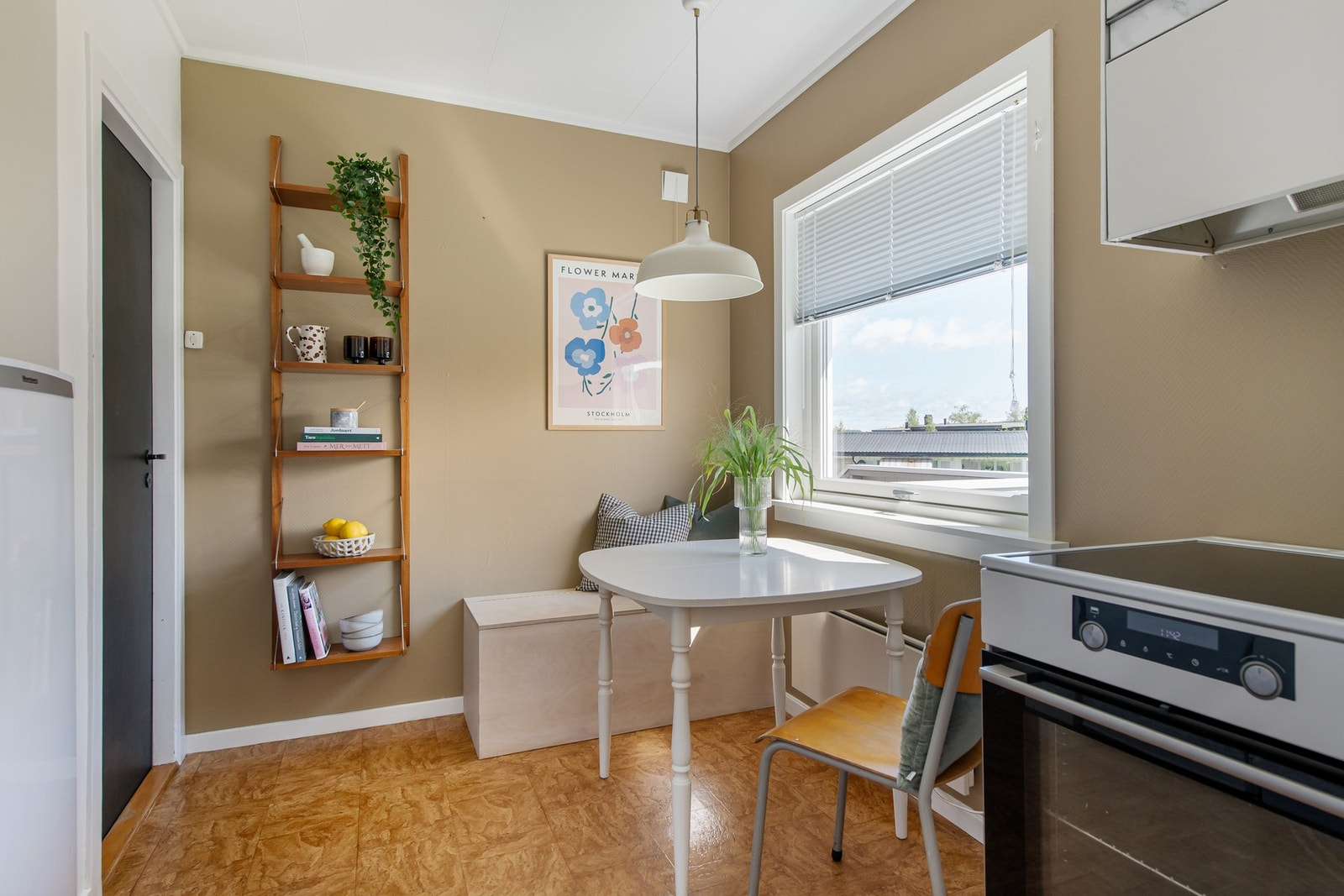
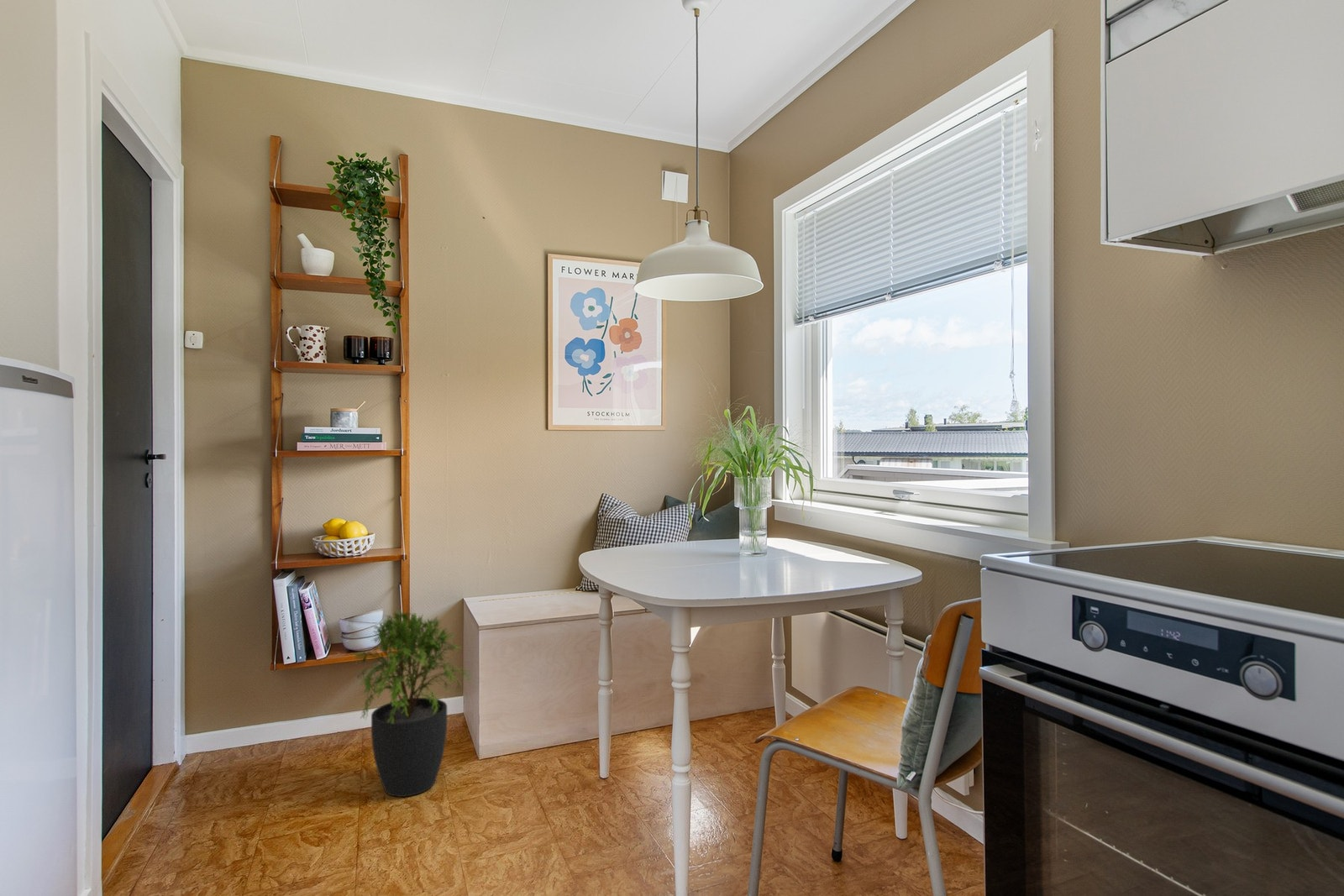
+ potted plant (410, 693)
